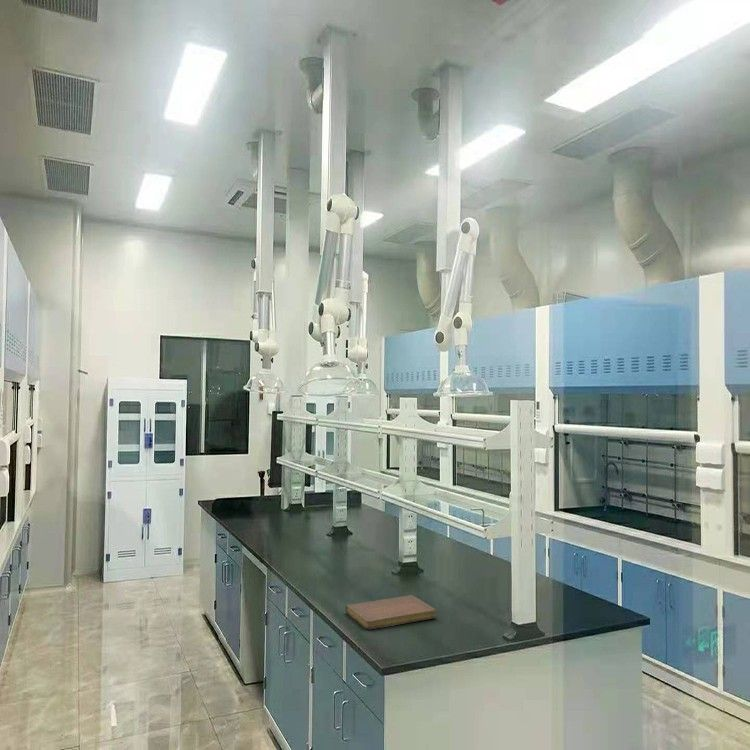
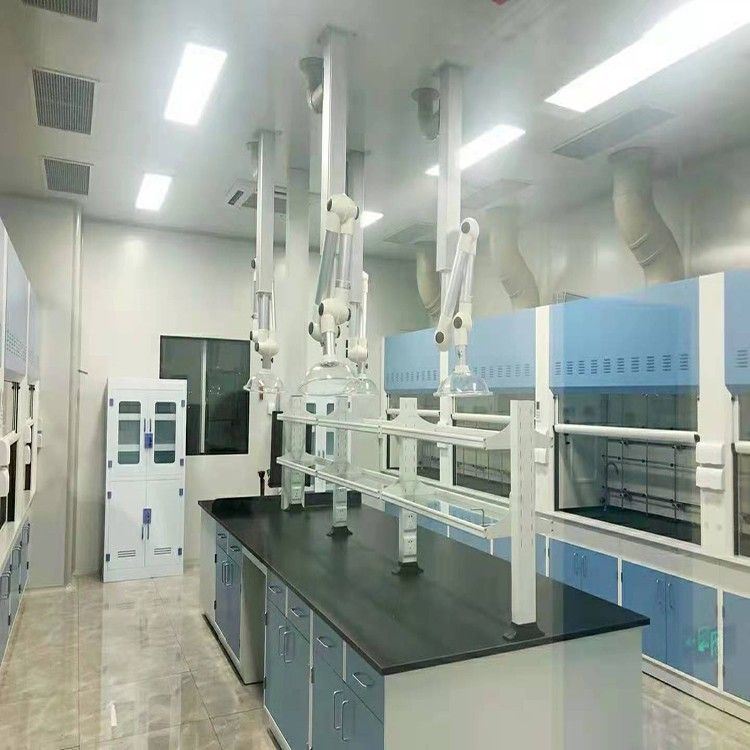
- notebook (390, 610)
